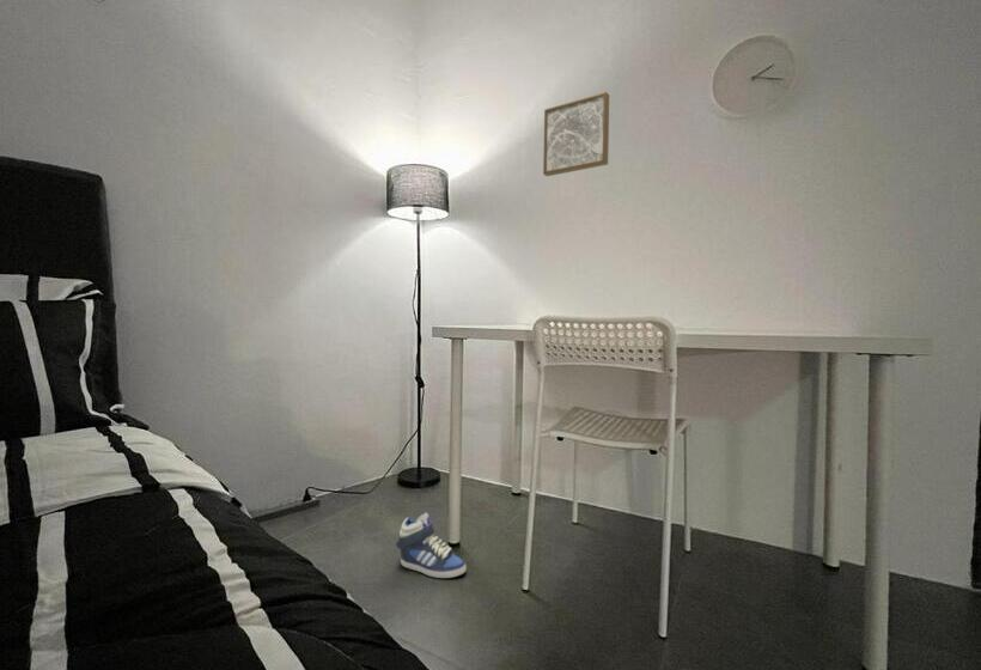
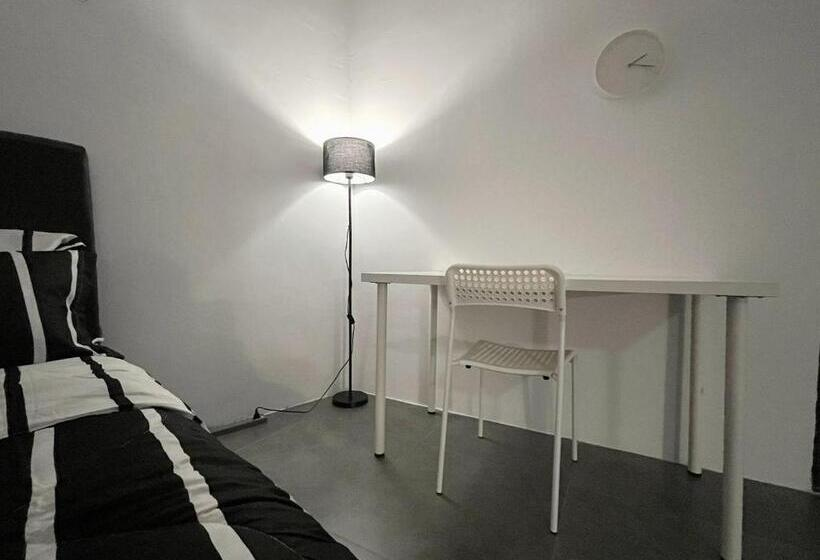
- wall art (574, 135)
- sneaker (431, 542)
